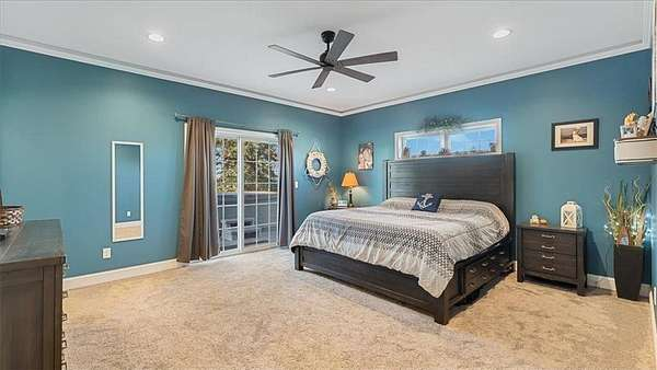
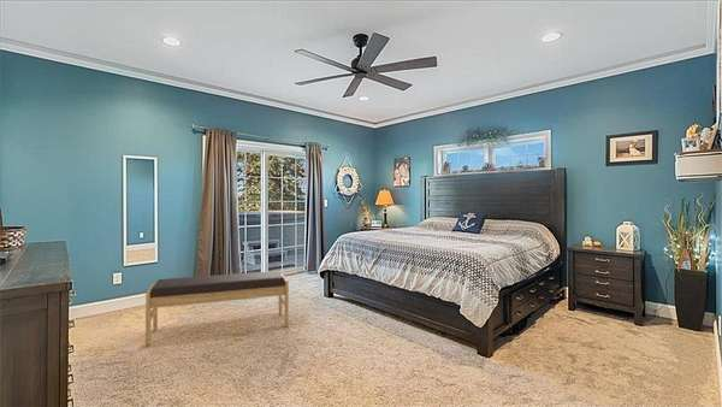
+ bench (221, 300)
